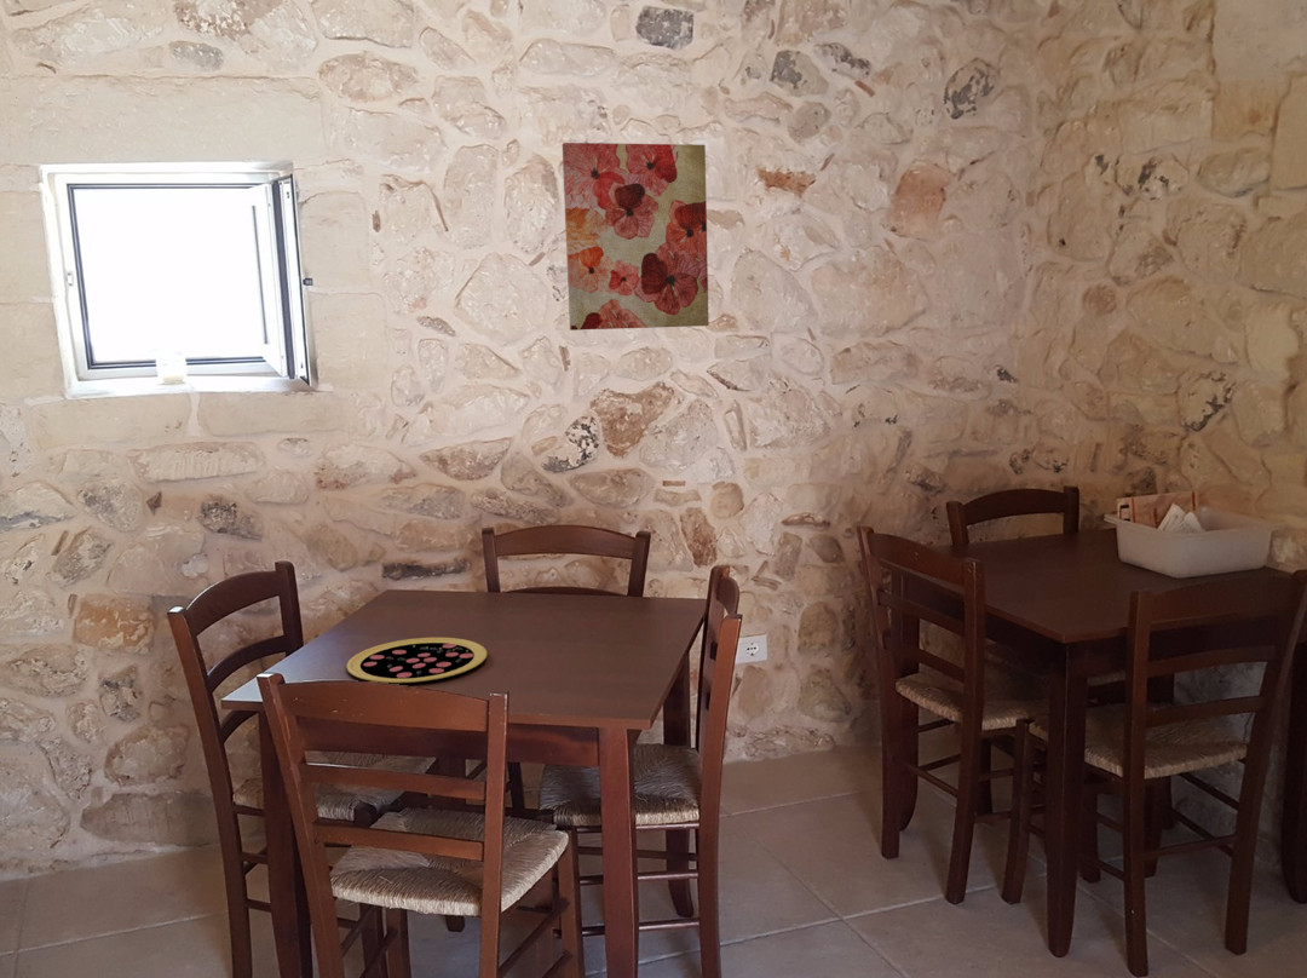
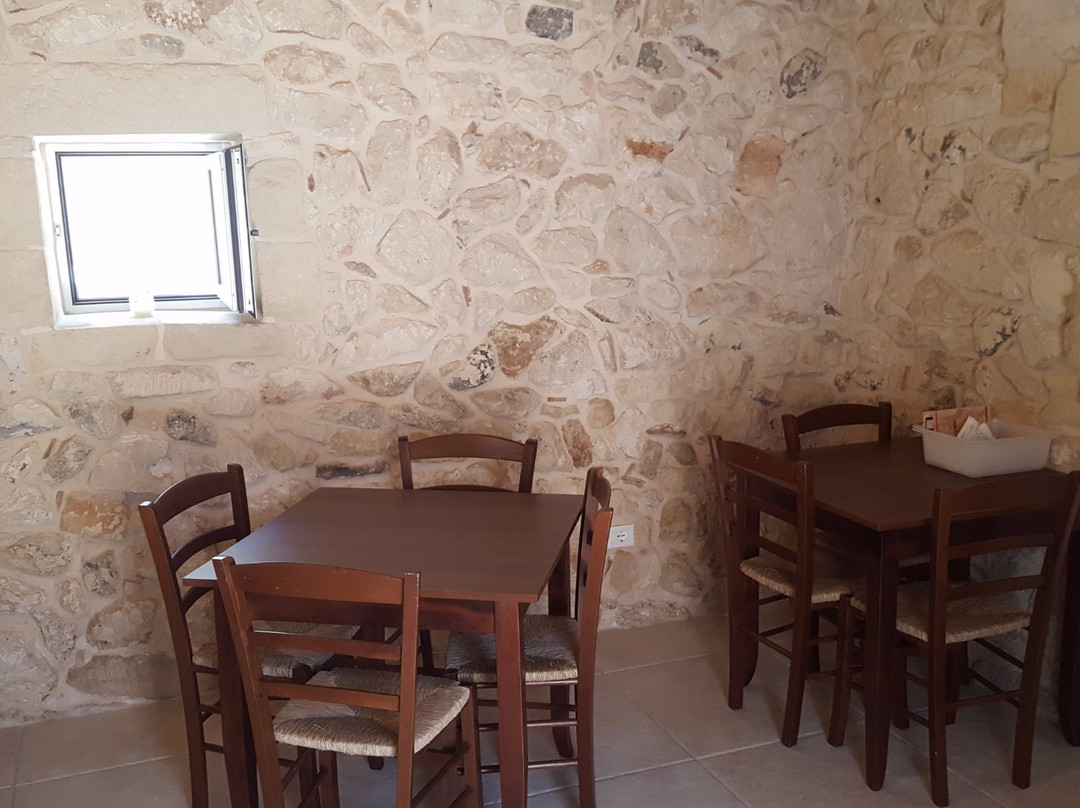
- wall art (637, 237)
- pizza (418, 660)
